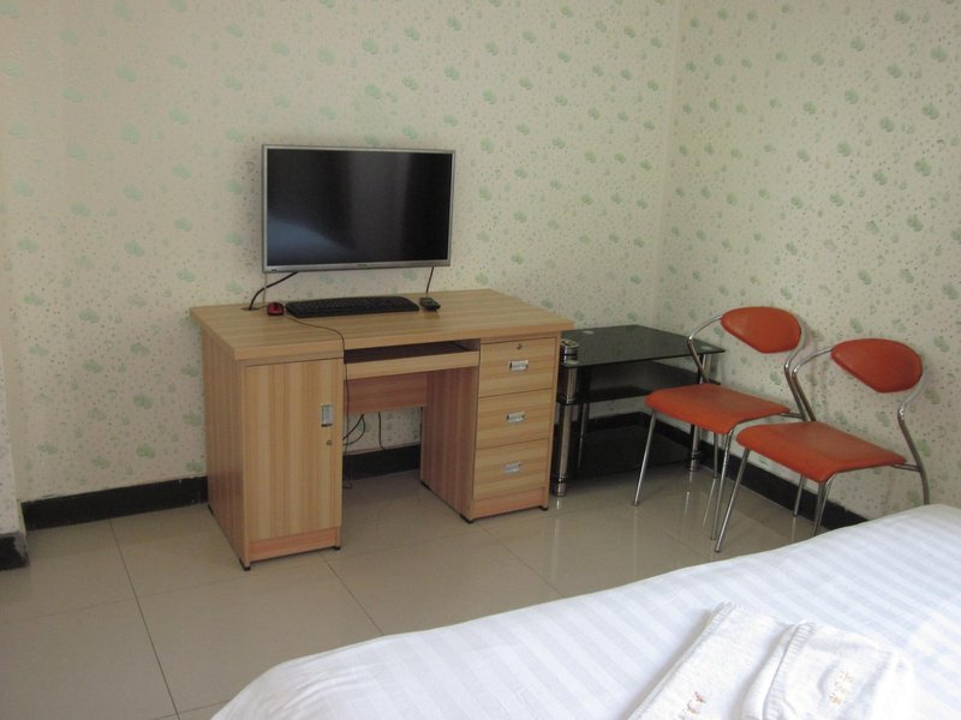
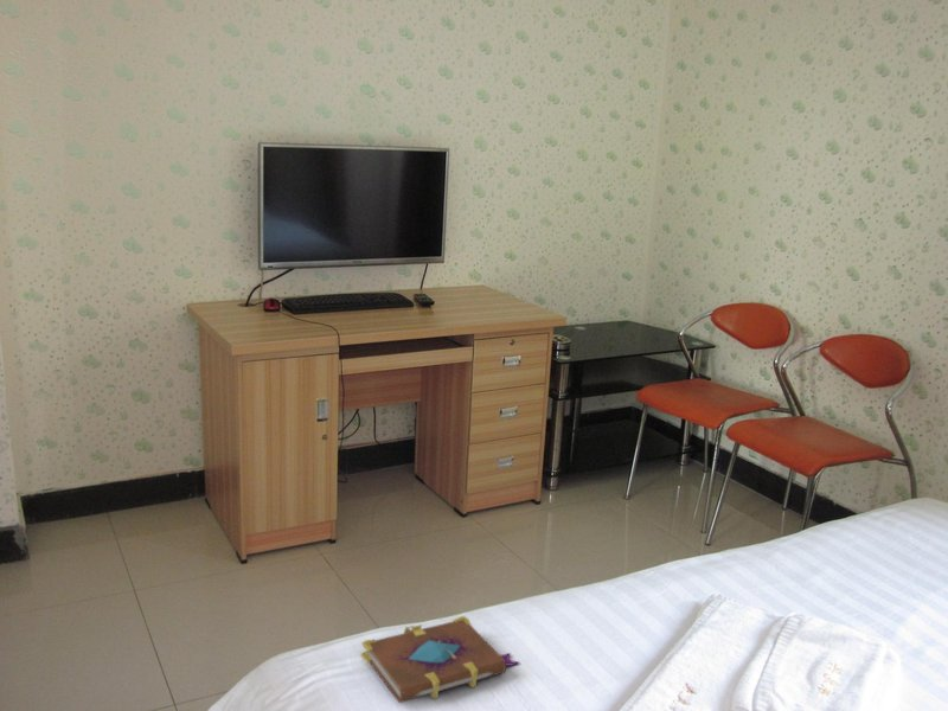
+ book (442, 652)
